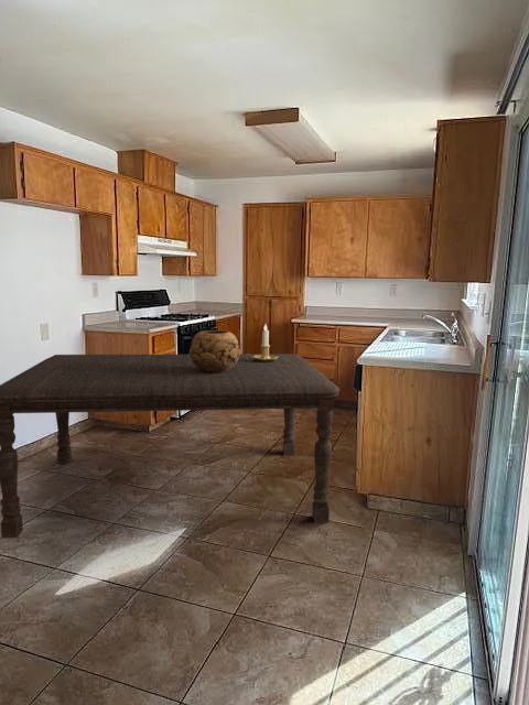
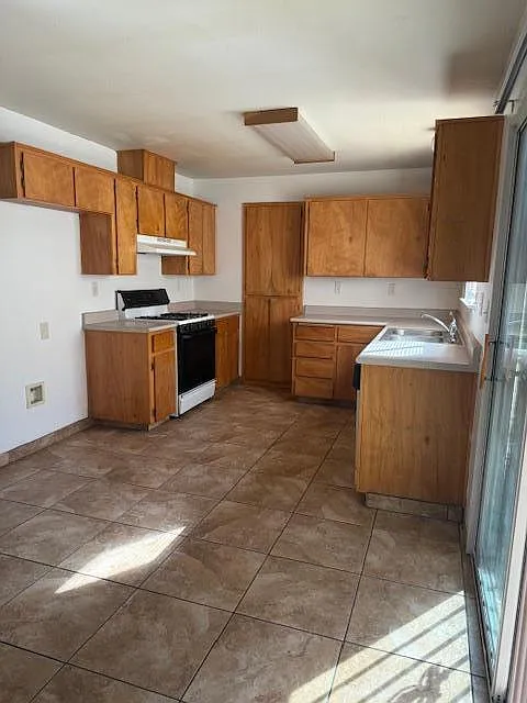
- candlestick (262, 341)
- dining table (175, 410)
- decorative bowl (214, 350)
